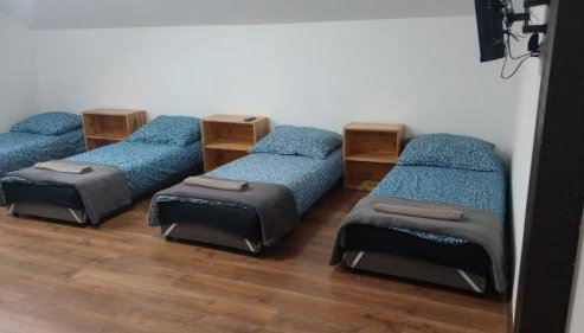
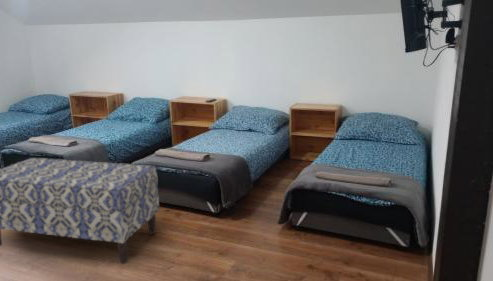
+ bench (73, 206)
